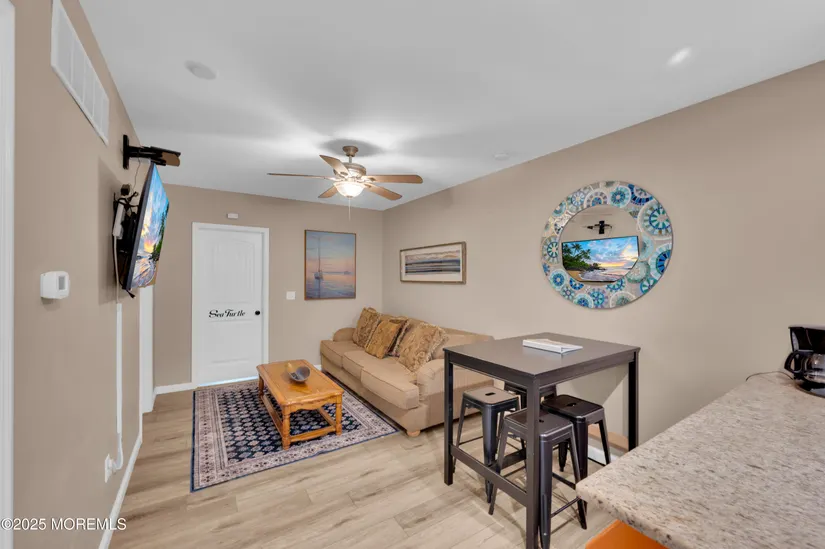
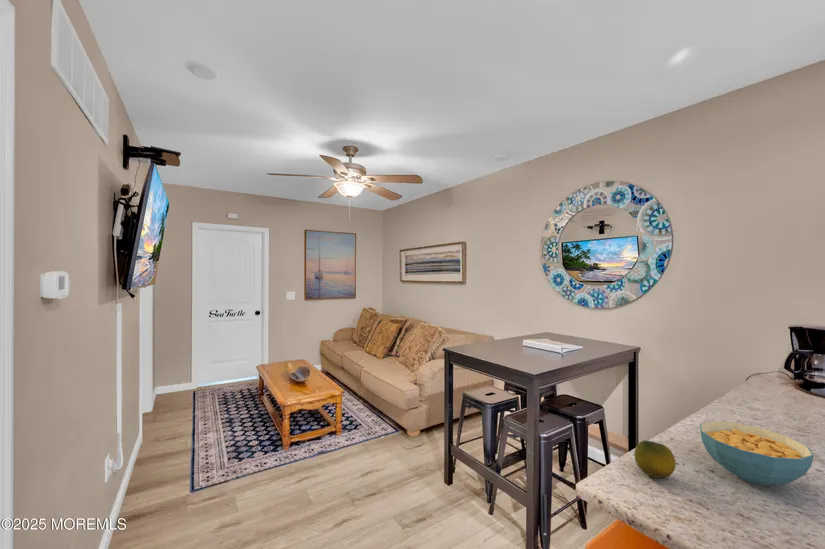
+ fruit (654, 458)
+ cereal bowl (751, 457)
